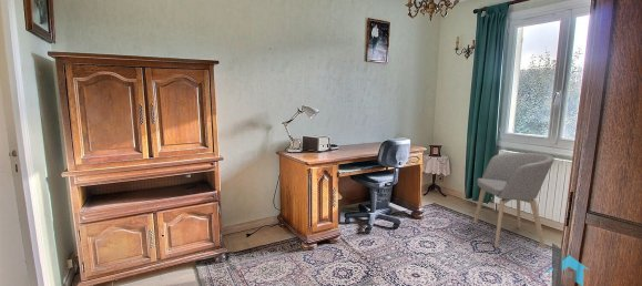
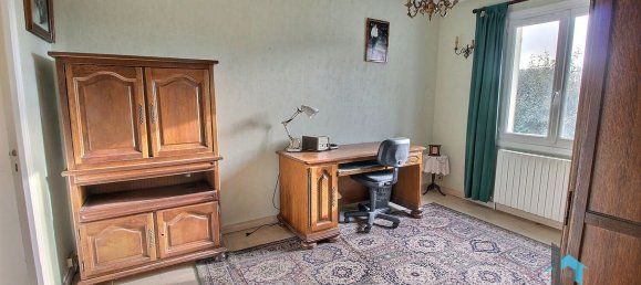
- armchair (507, 195)
